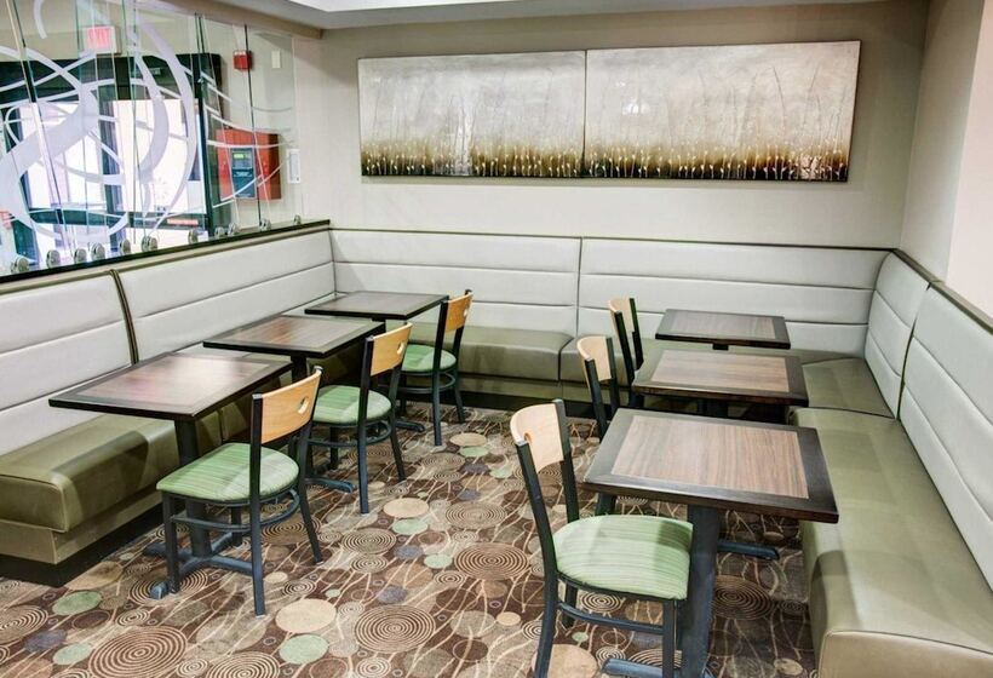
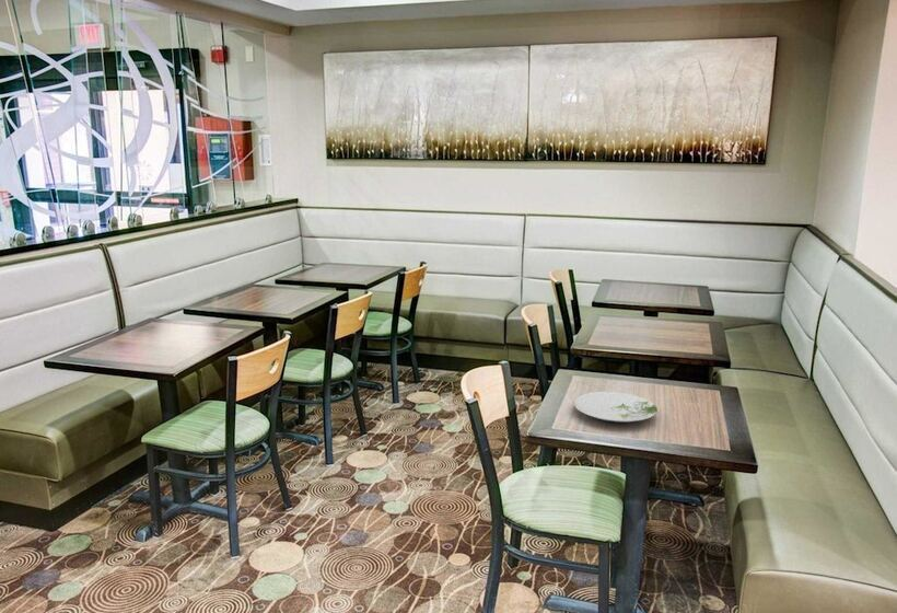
+ plate (614, 410)
